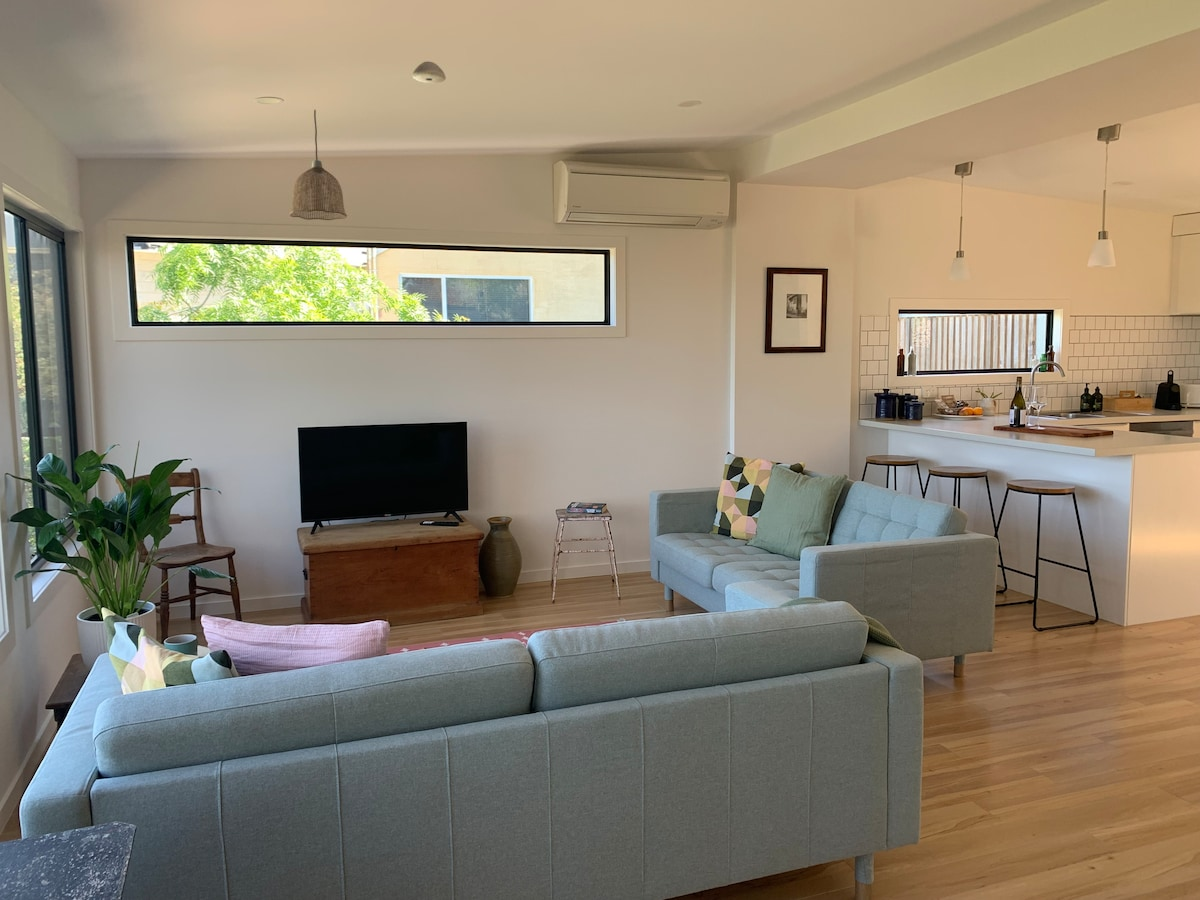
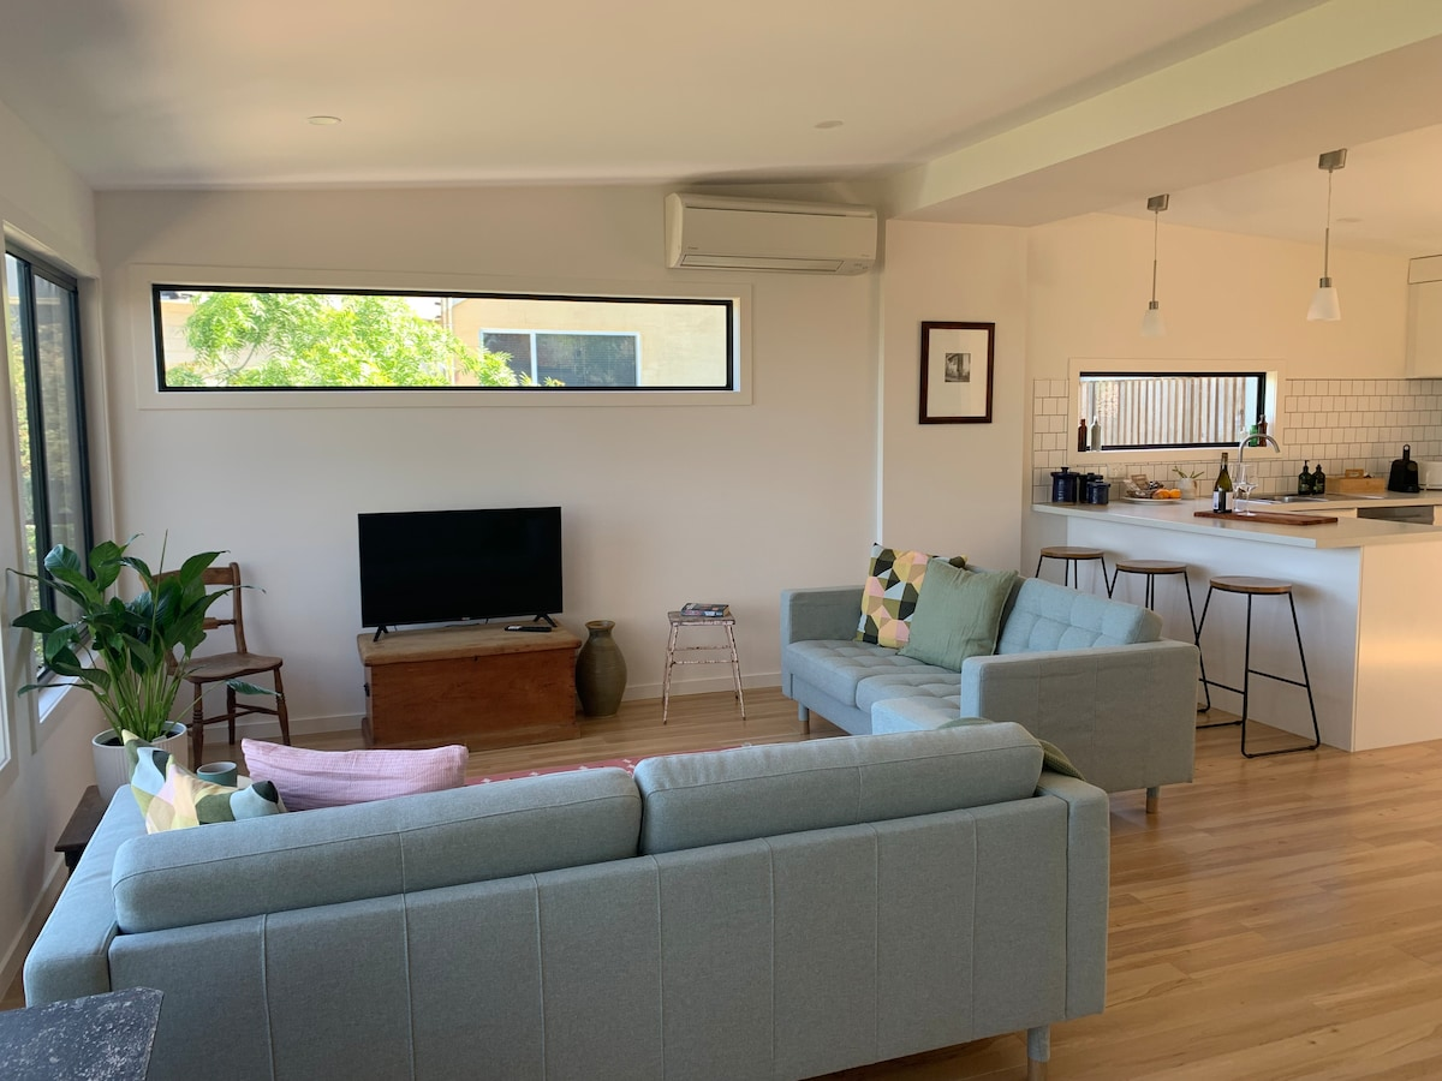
- pendant lamp (316, 163)
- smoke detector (429, 71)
